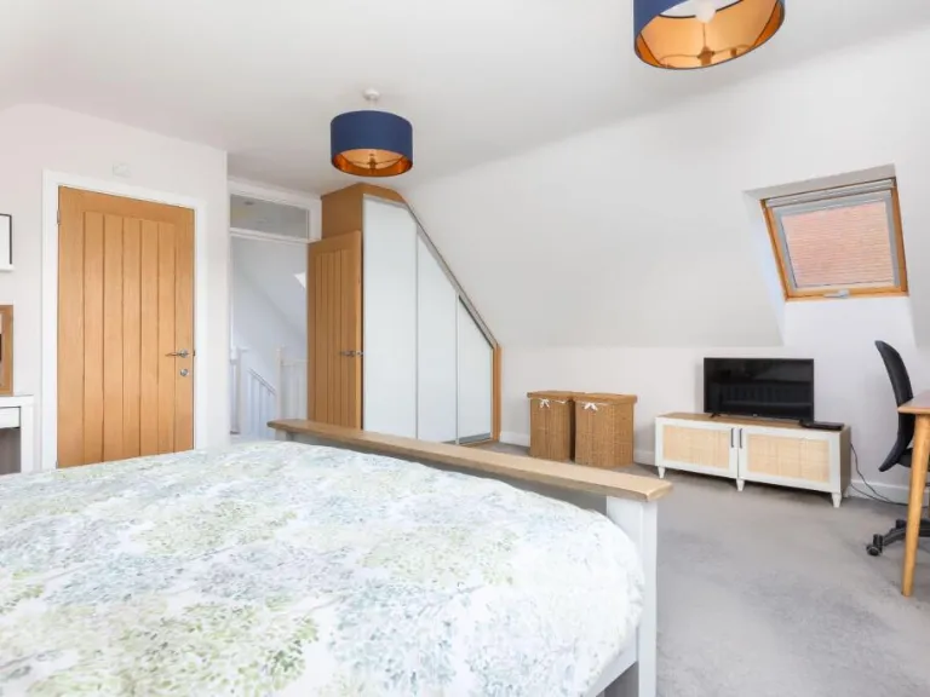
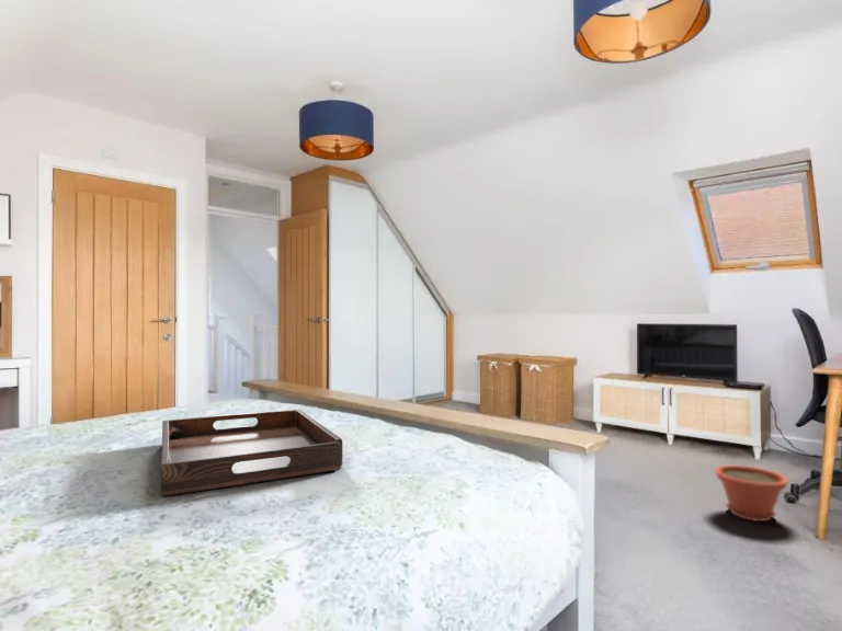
+ plant pot (750, 494)
+ serving tray (246, 441)
